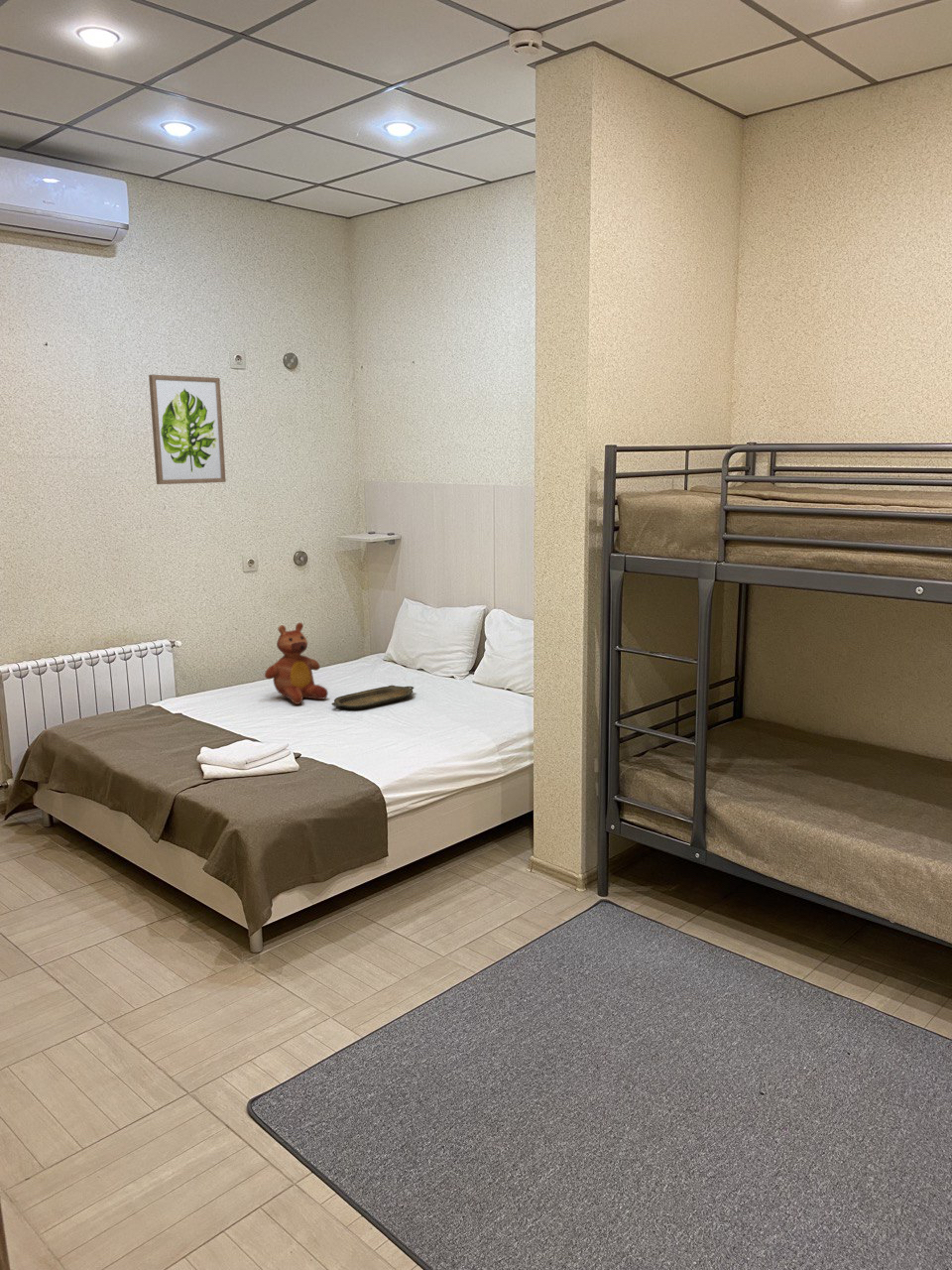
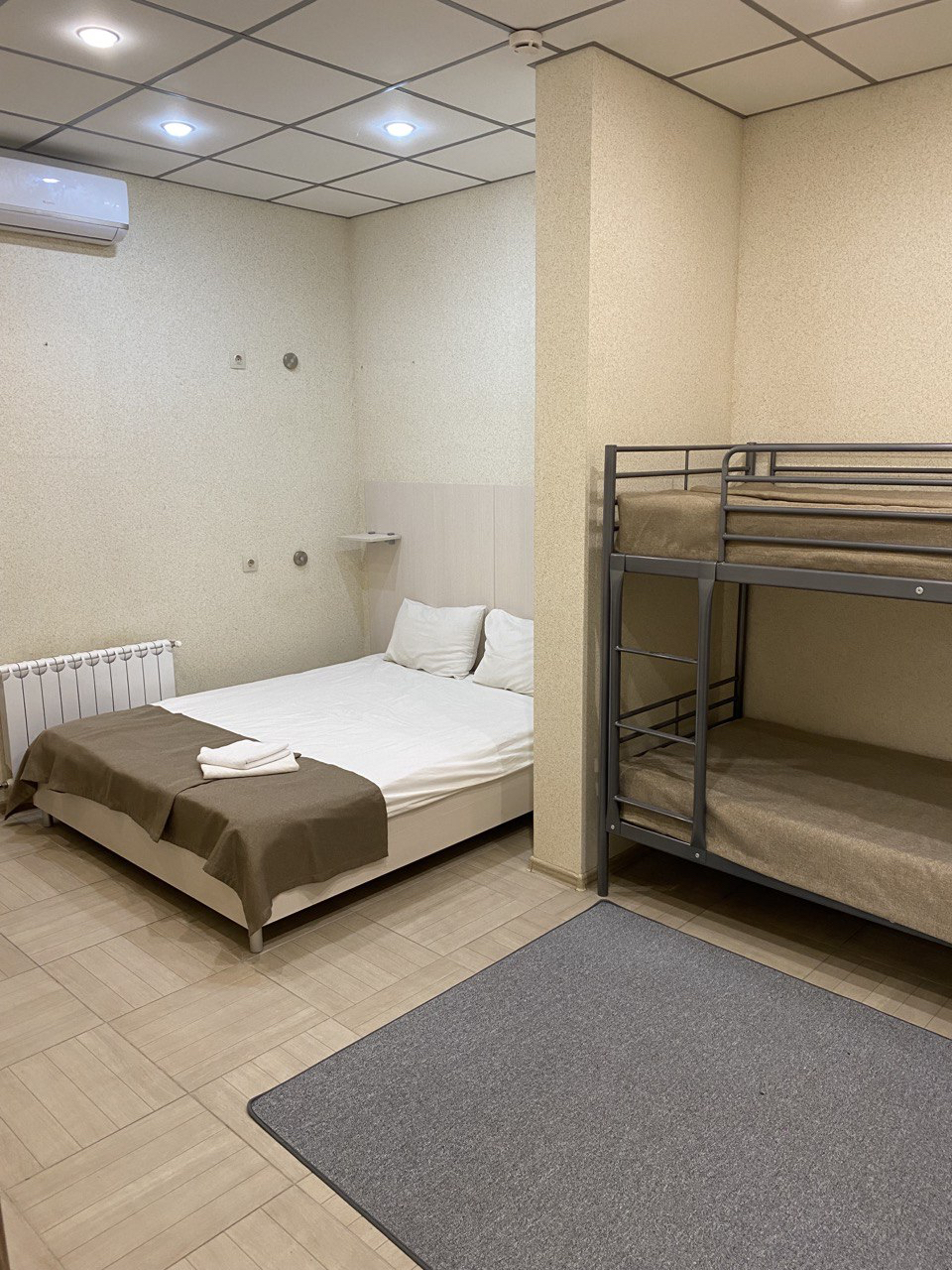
- wall art (188, 430)
- serving tray (374, 698)
- teddy bear (298, 662)
